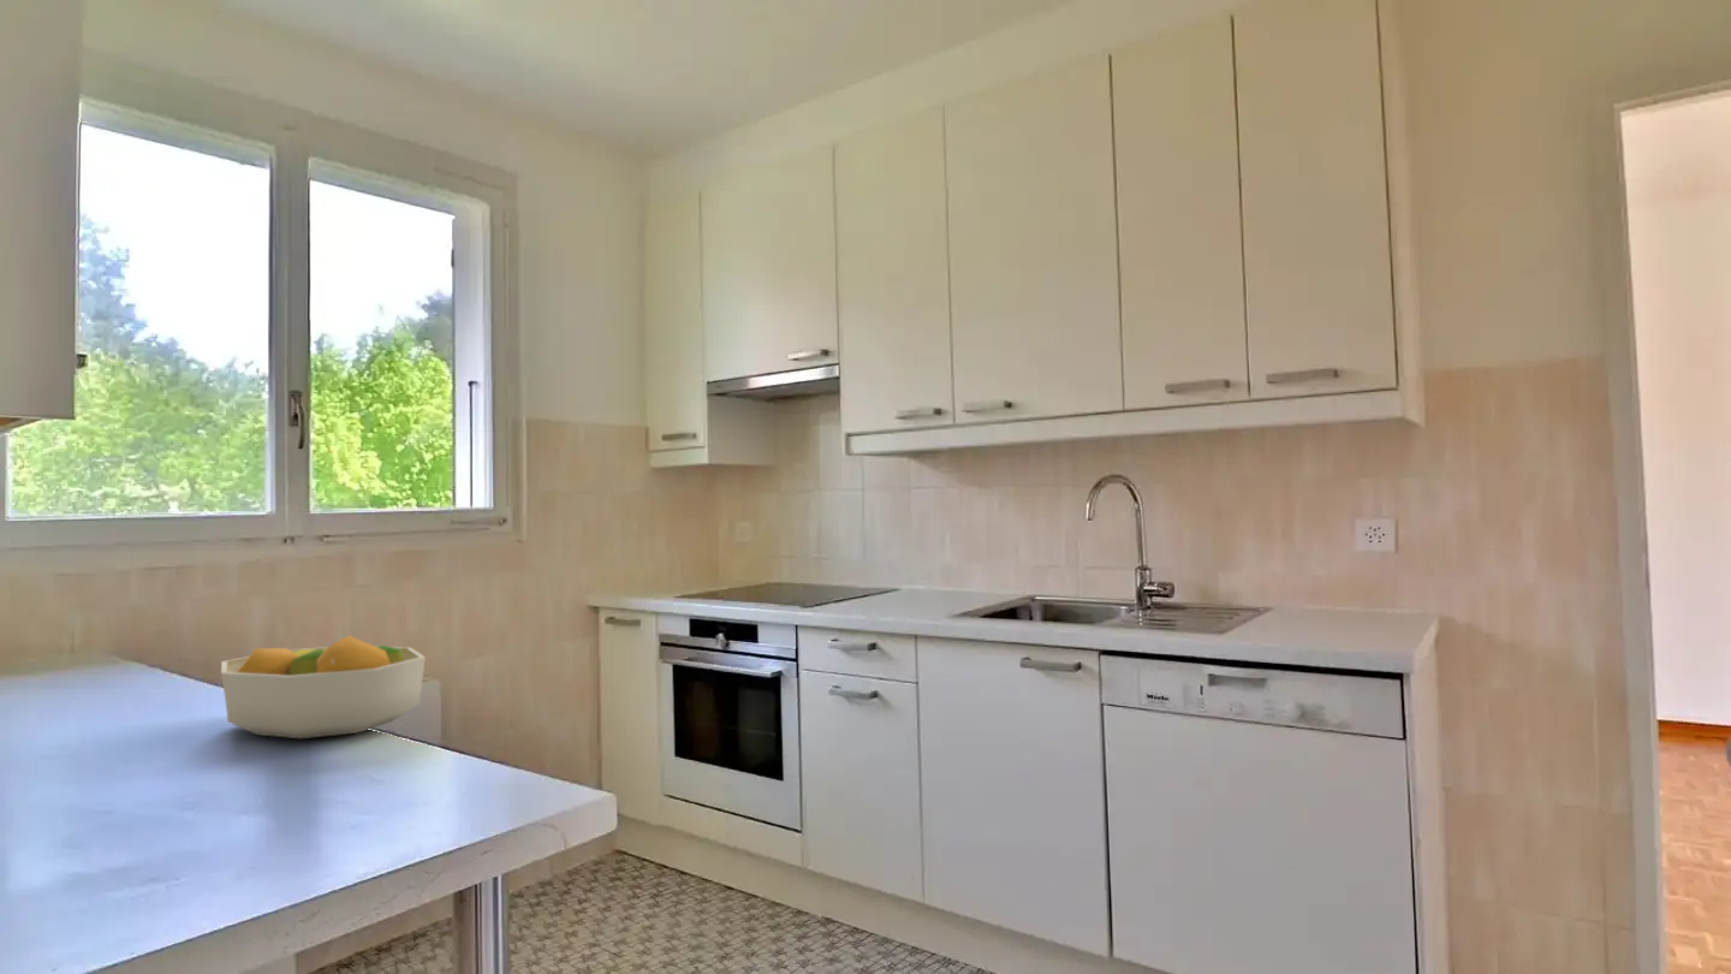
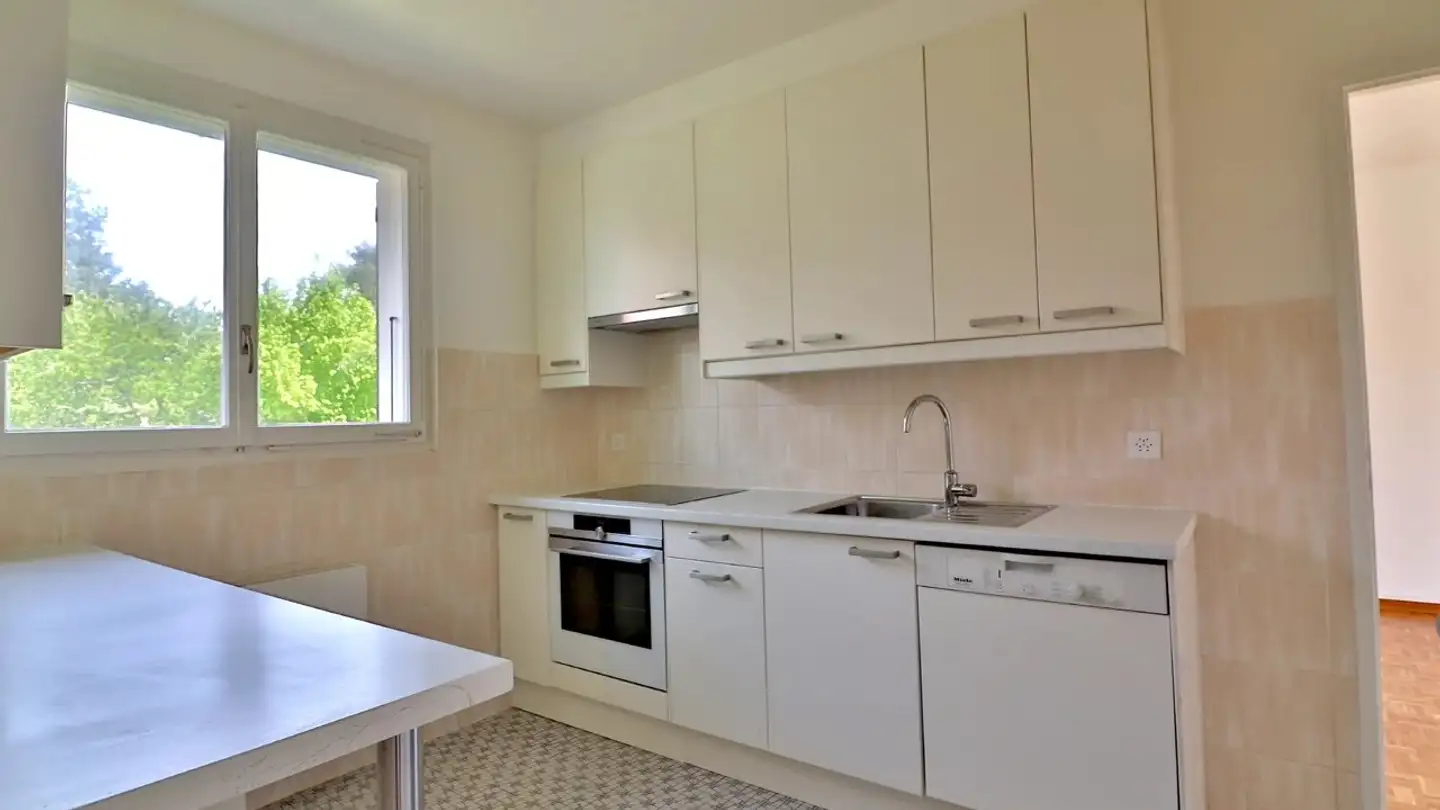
- fruit bowl (323, 676)
